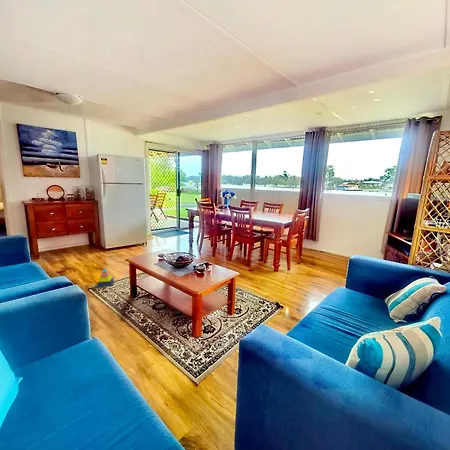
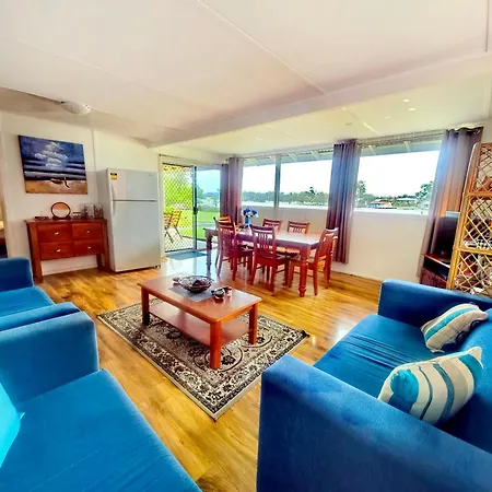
- stacking toy (104, 275)
